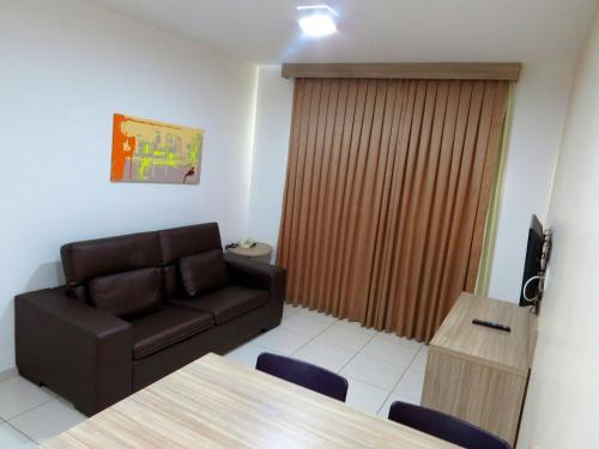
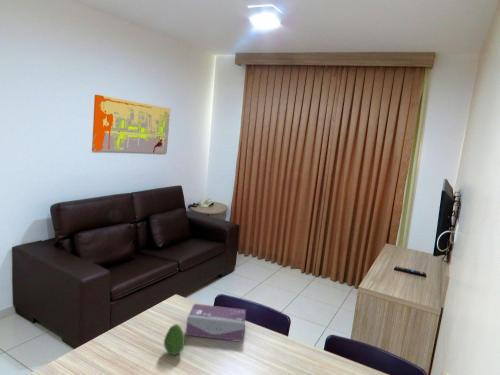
+ fruit (174, 339)
+ tissue box (217, 320)
